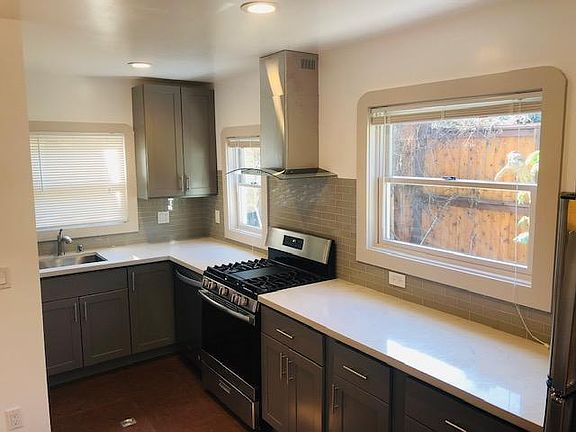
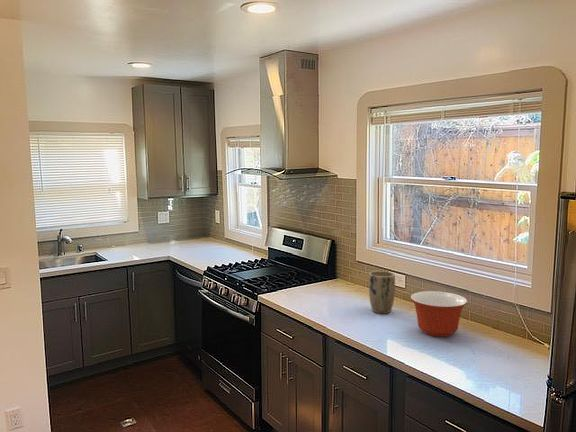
+ plant pot (381, 292)
+ mixing bowl (437, 315)
